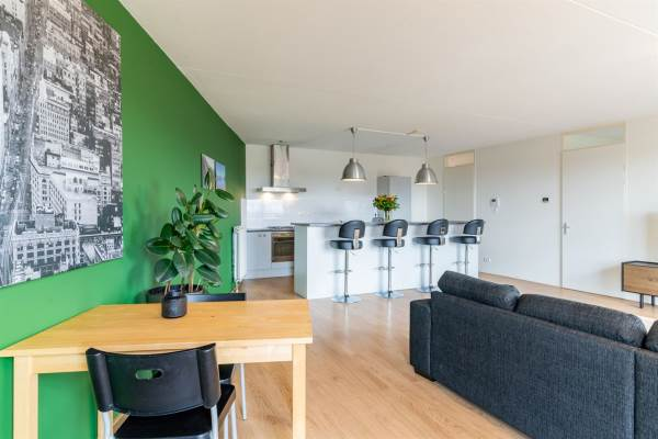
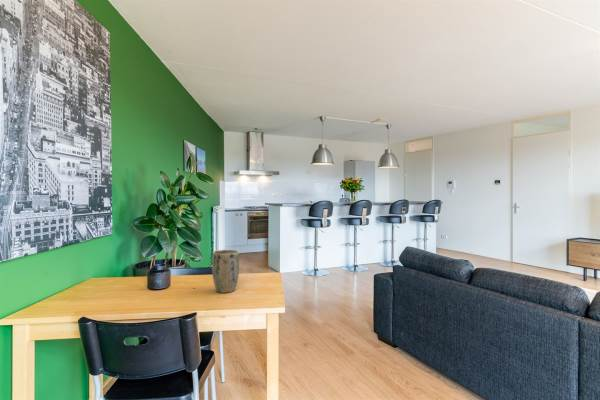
+ plant pot (225, 270)
